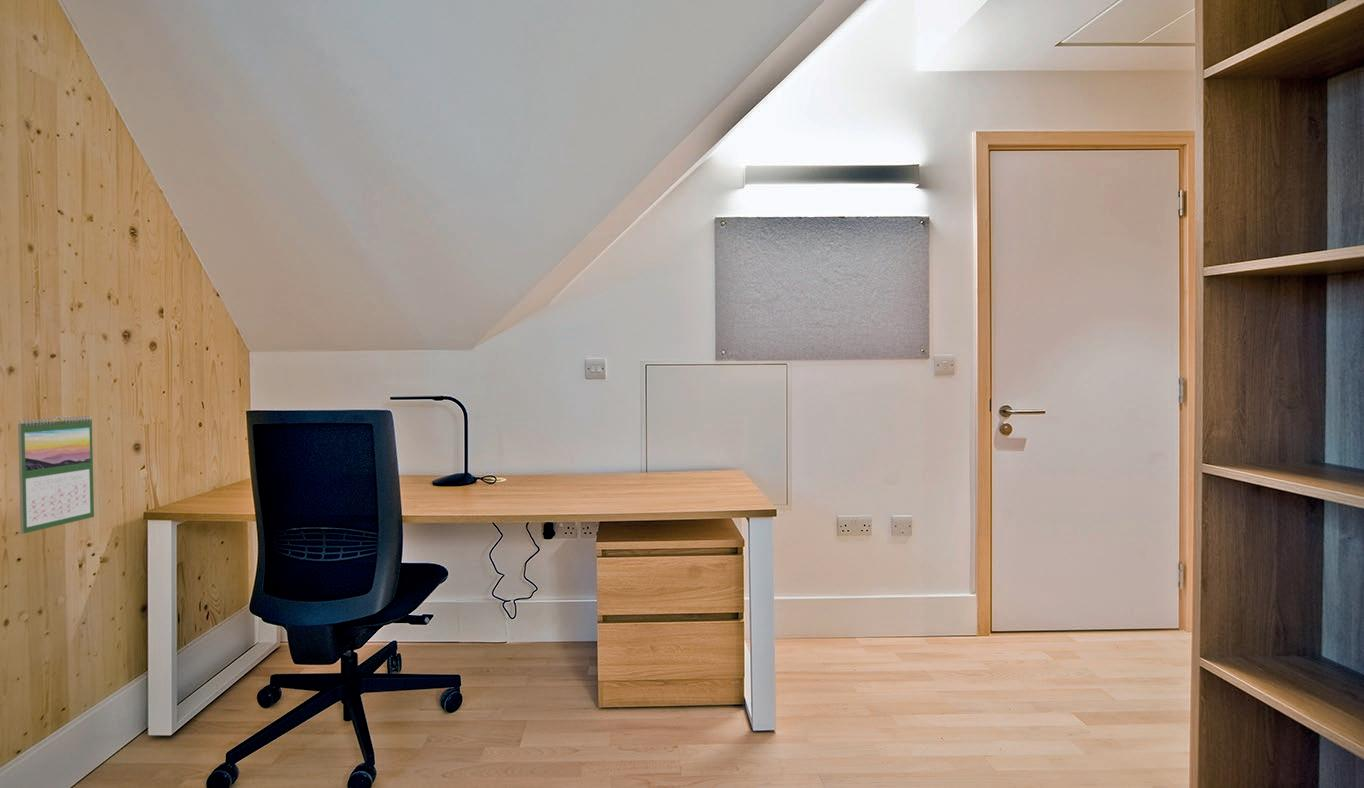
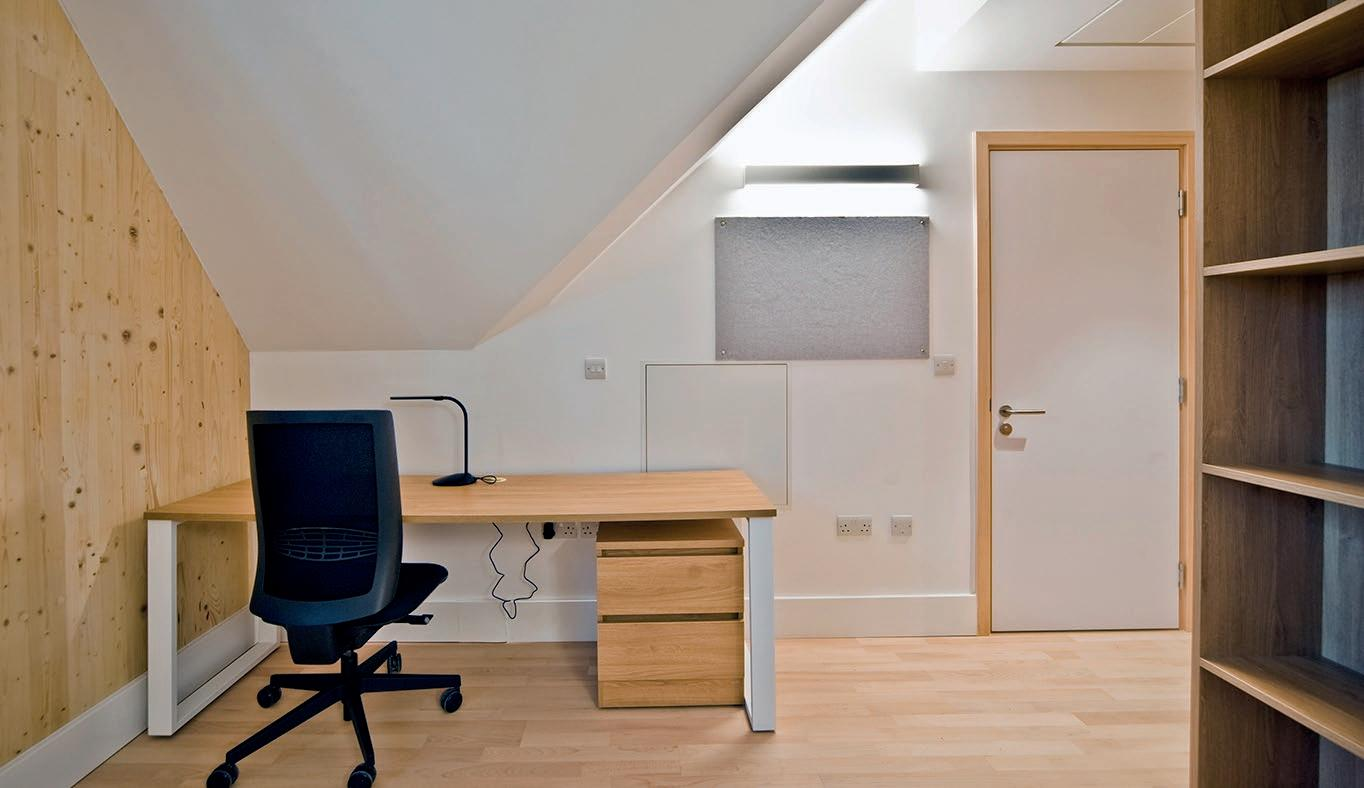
- calendar (58, 470)
